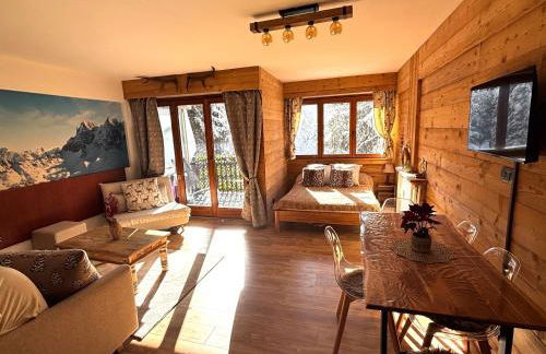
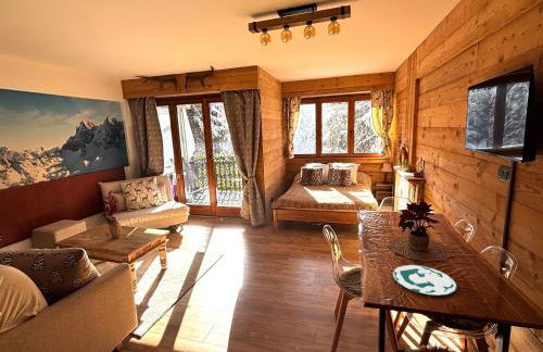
+ plate (422, 276)
